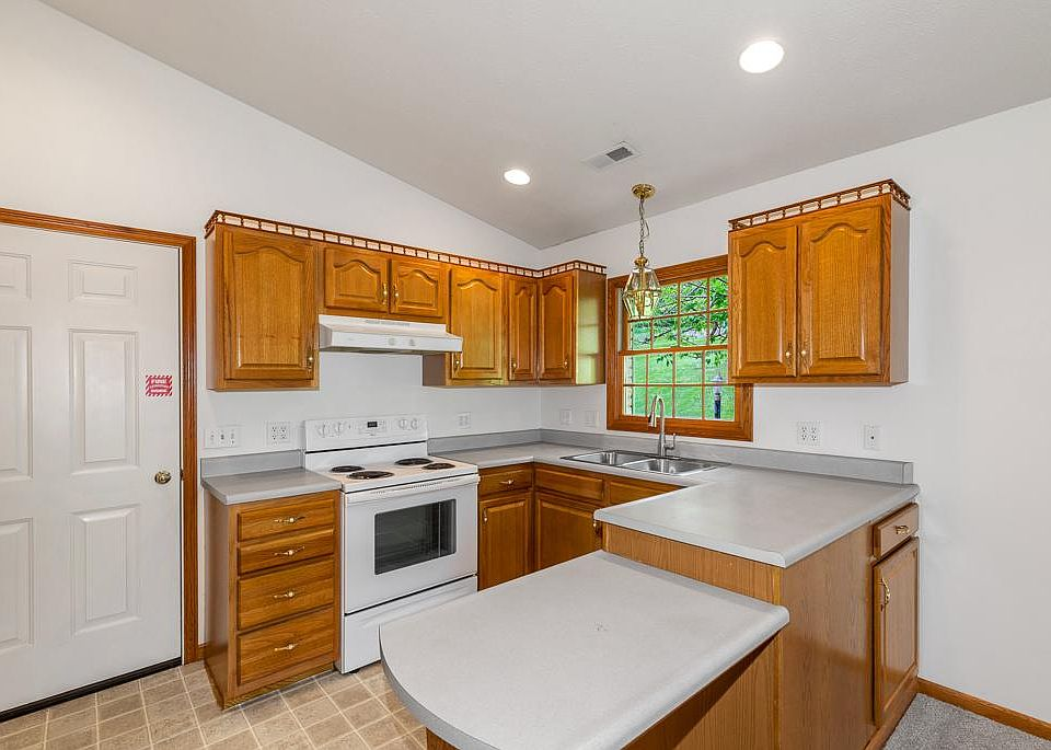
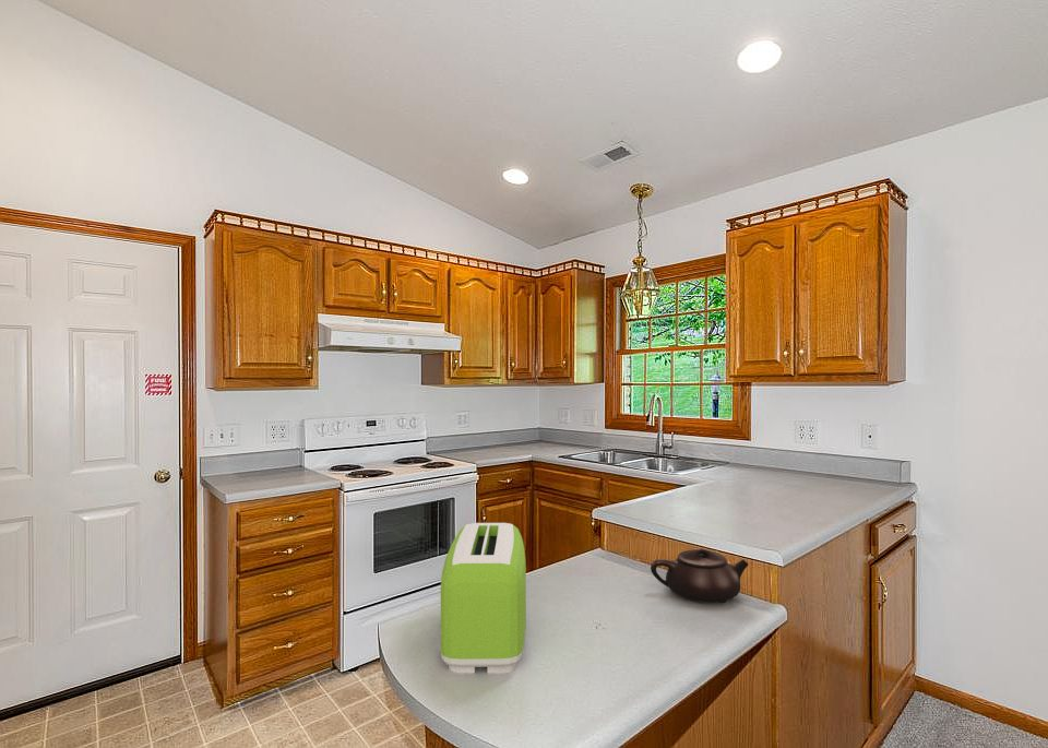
+ teapot (700, 570)
+ toaster (486, 587)
